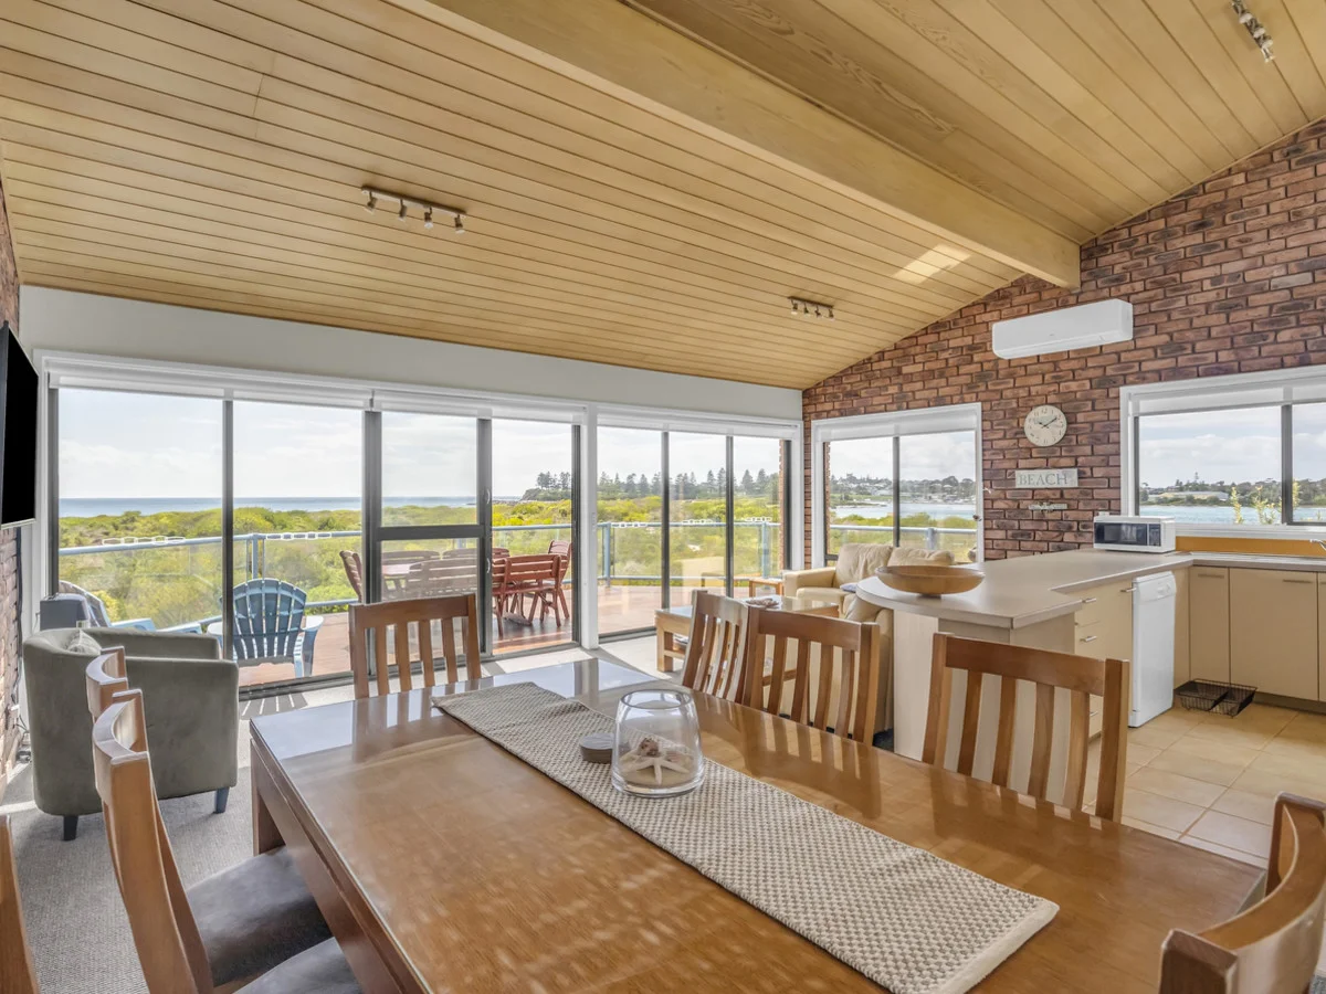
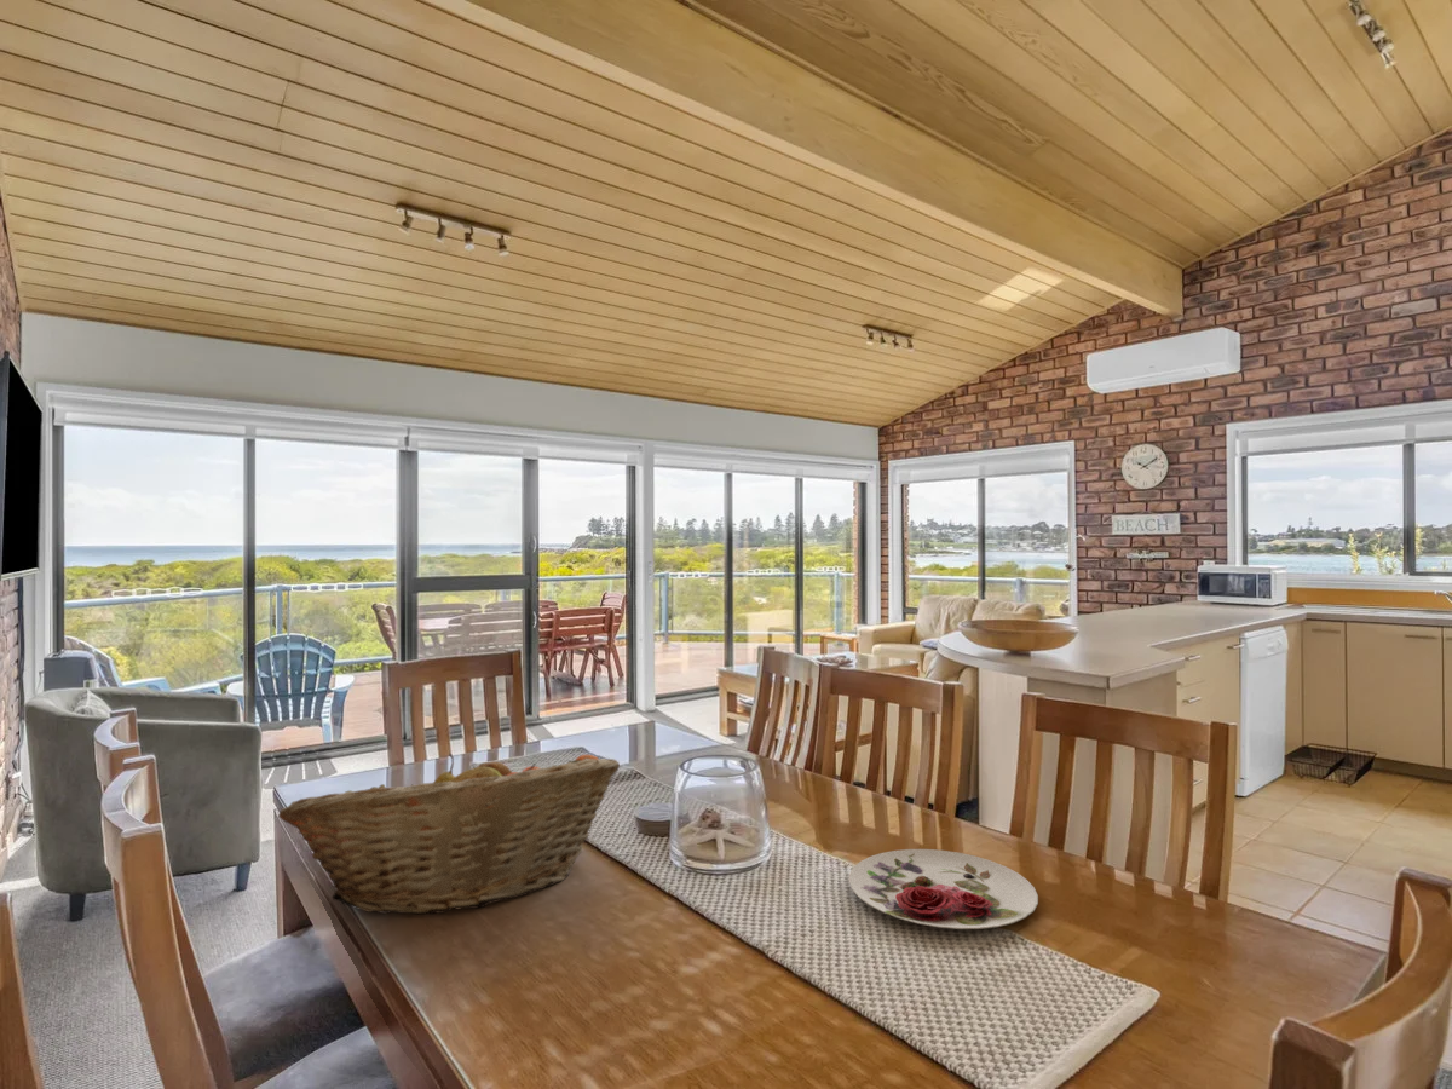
+ fruit basket (461, 813)
+ plate (940, 883)
